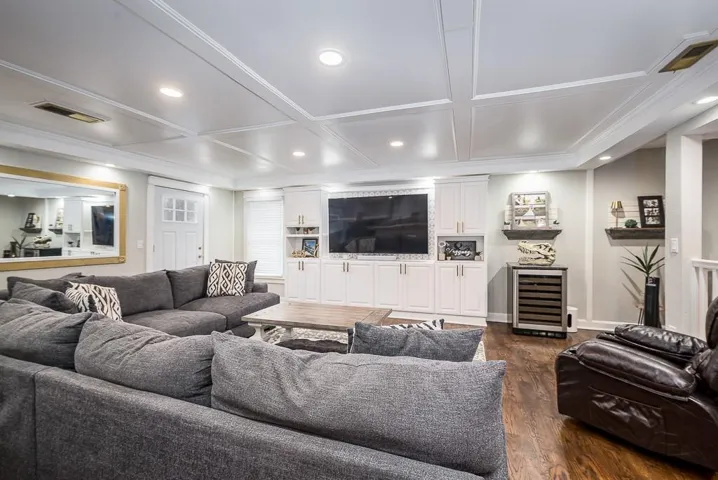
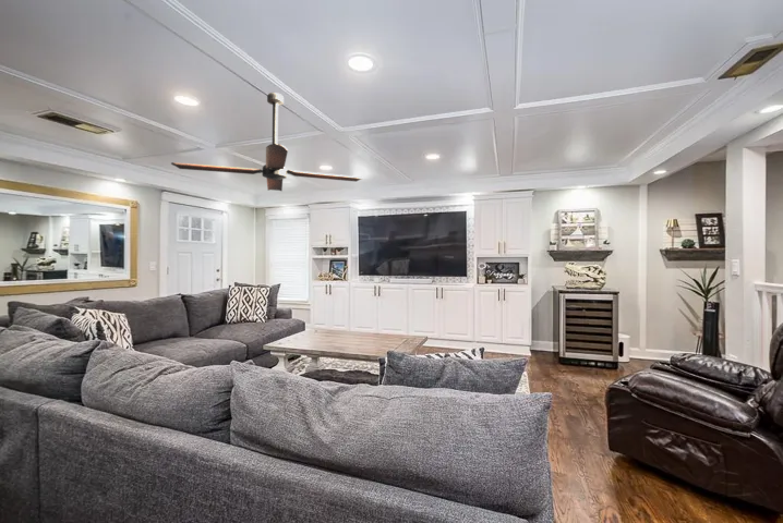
+ ceiling fan (274, 137)
